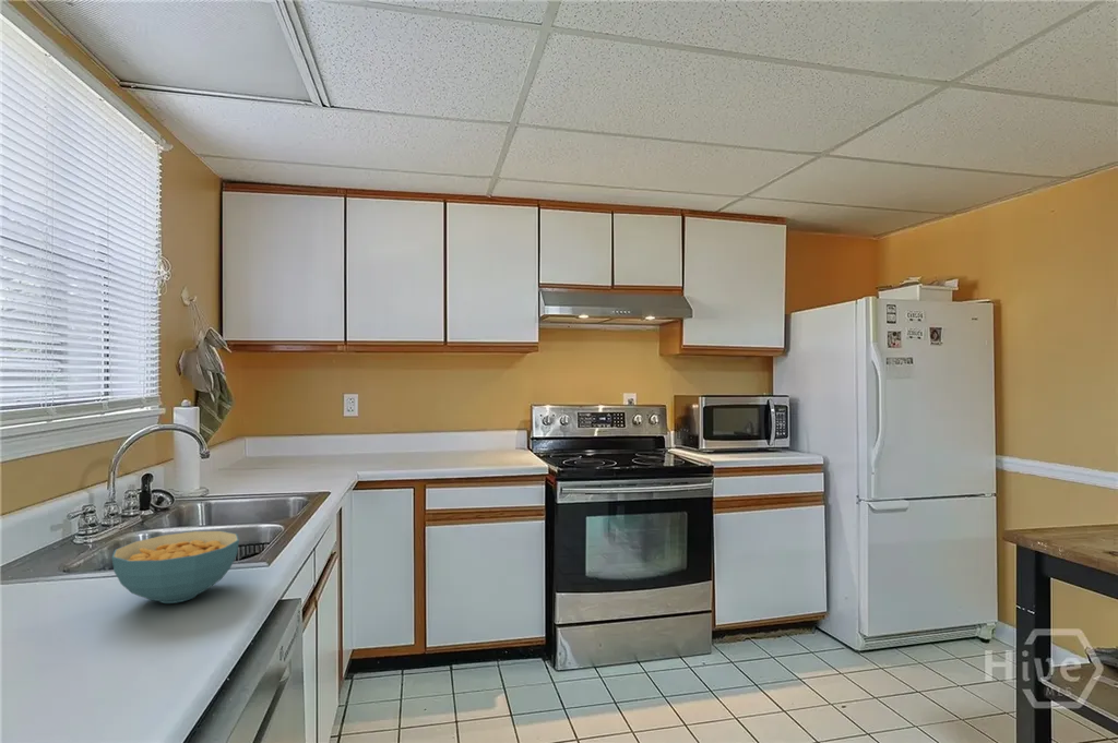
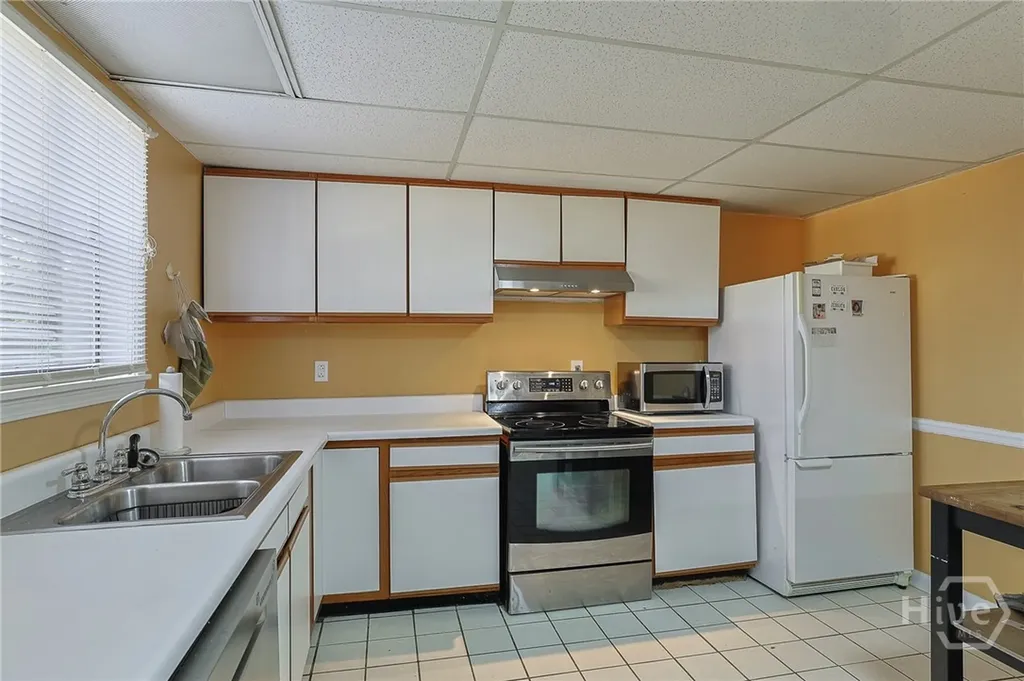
- cereal bowl (178, 571)
